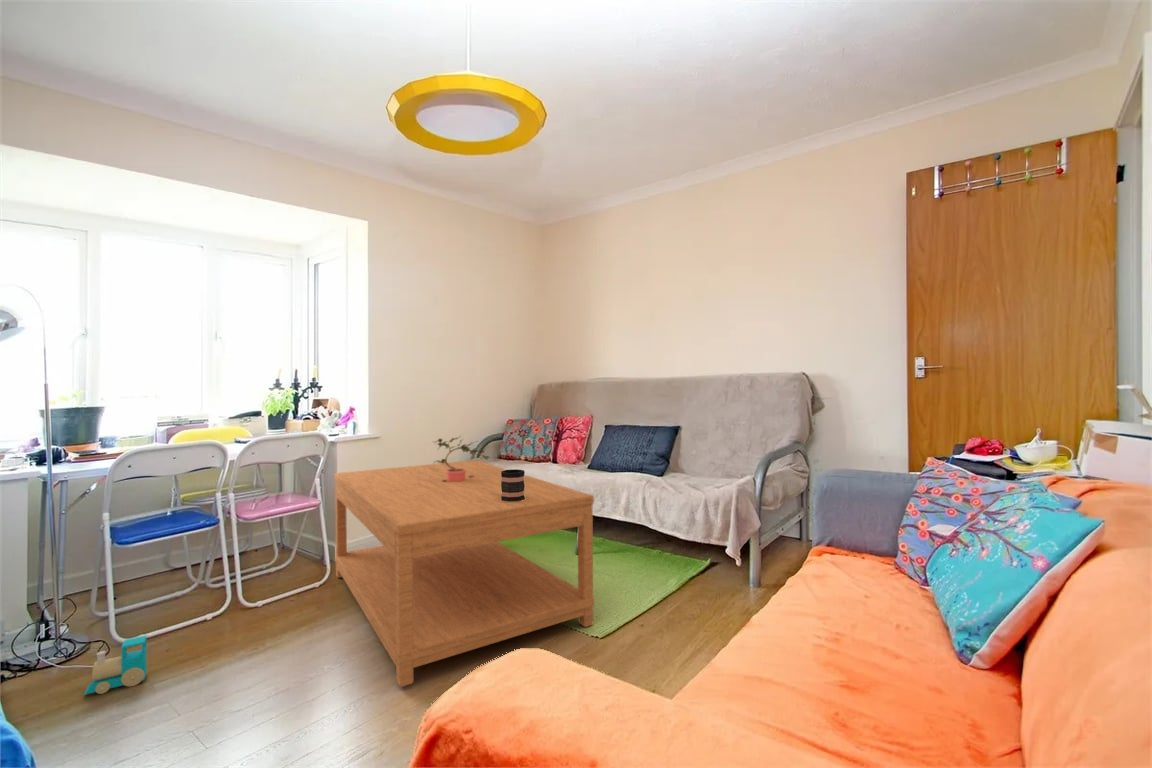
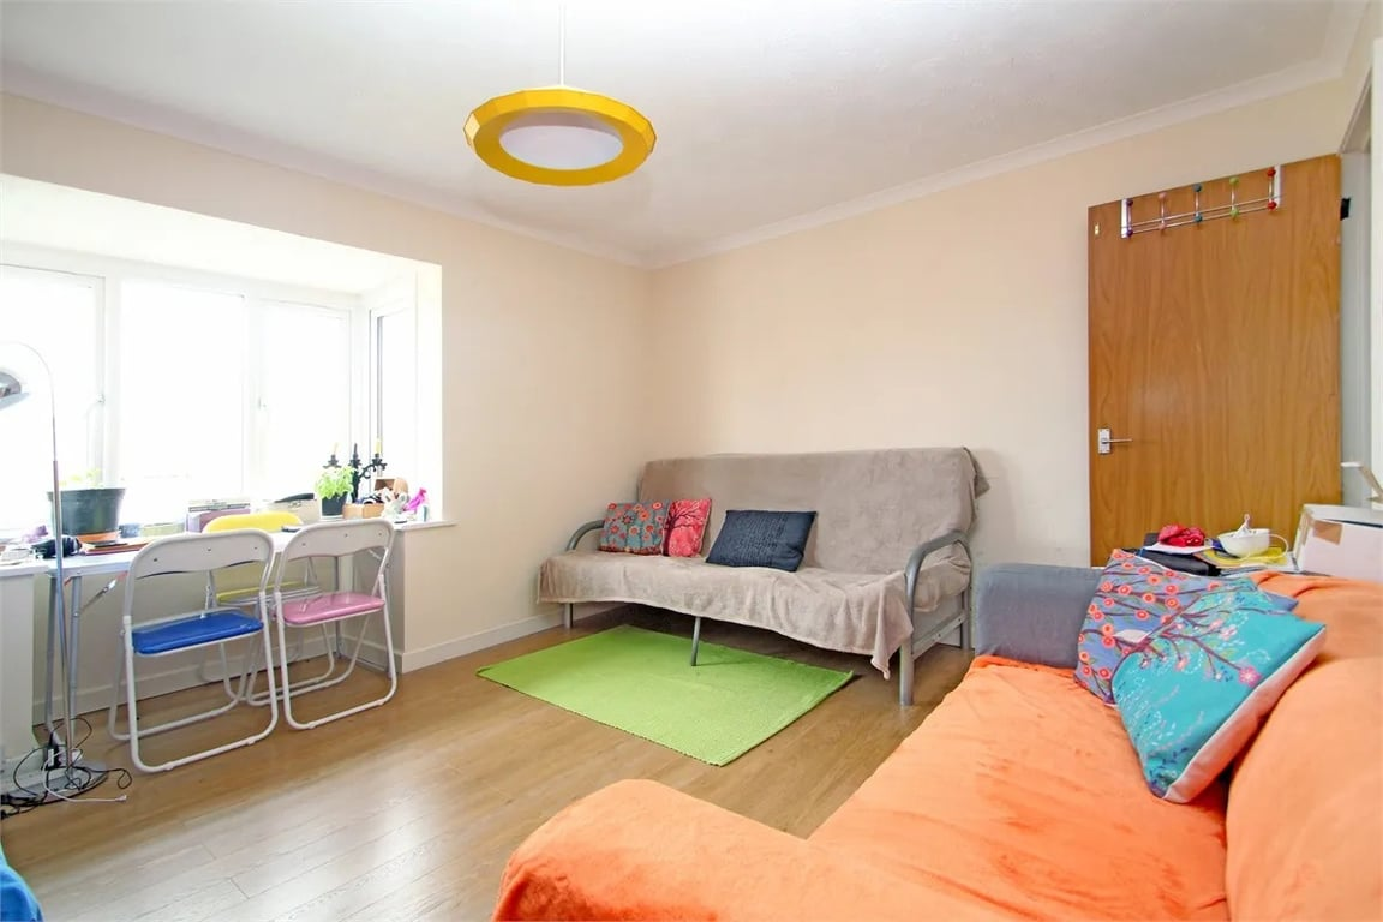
- mug (510, 483)
- potted plant (463, 451)
- coffee table (449, 540)
- toy train (116, 665)
